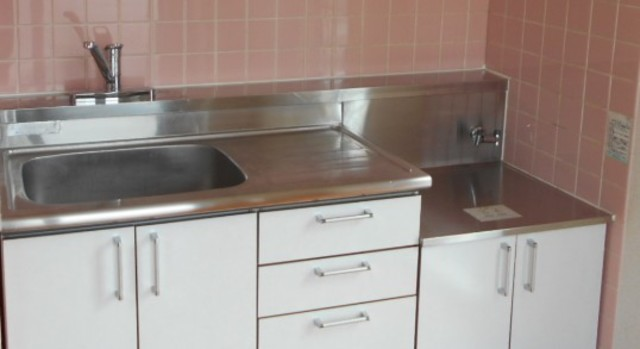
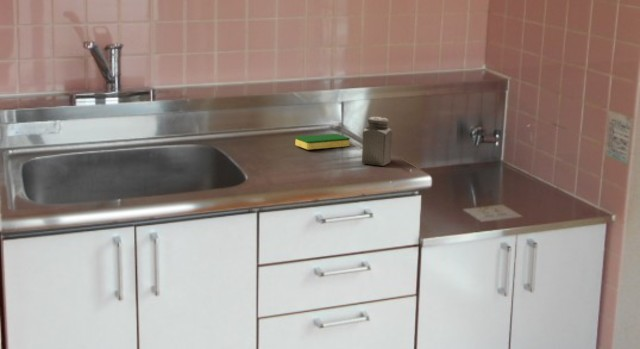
+ salt shaker (377, 140)
+ dish sponge (322, 141)
